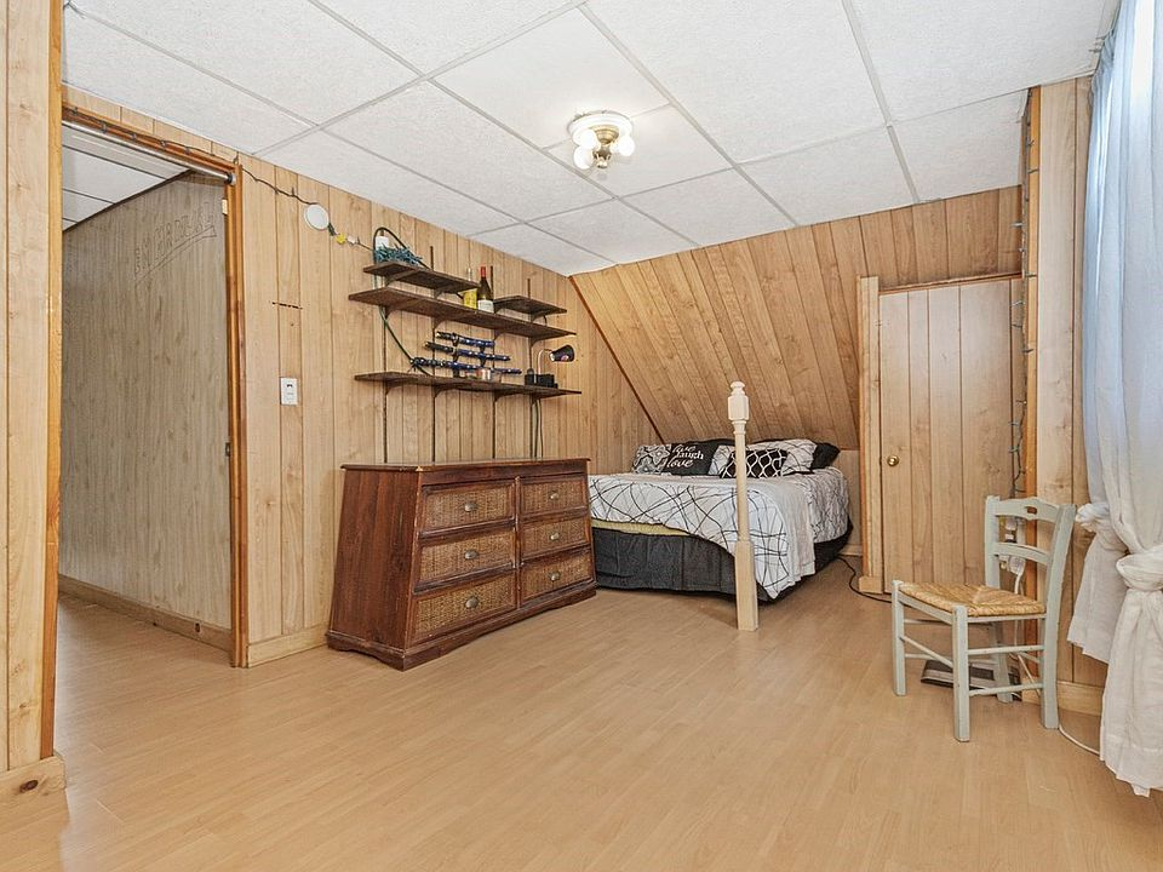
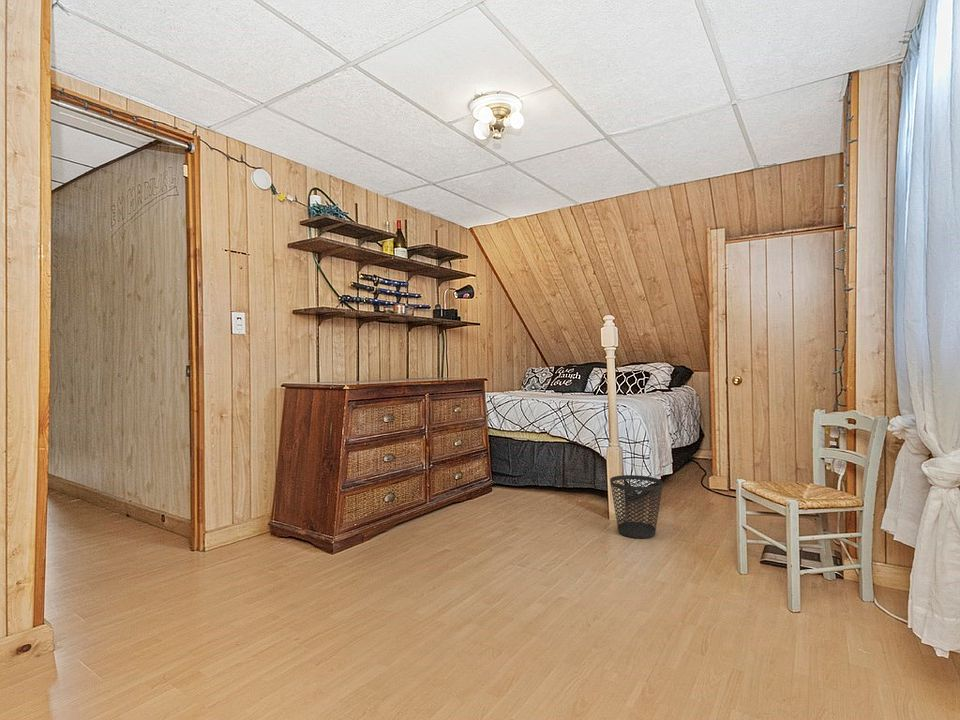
+ wastebasket (636, 507)
